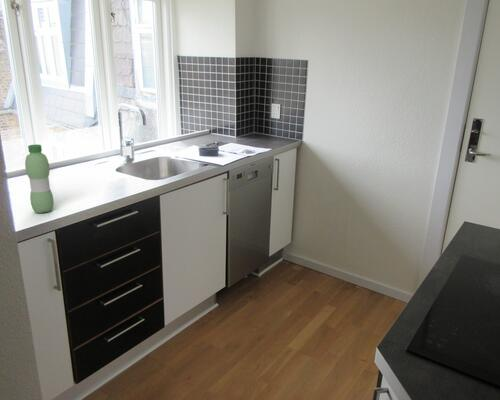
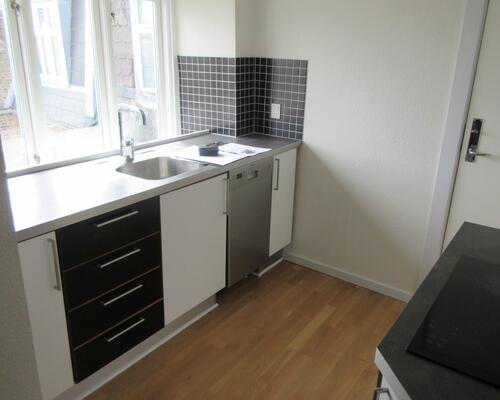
- water bottle (39, 178)
